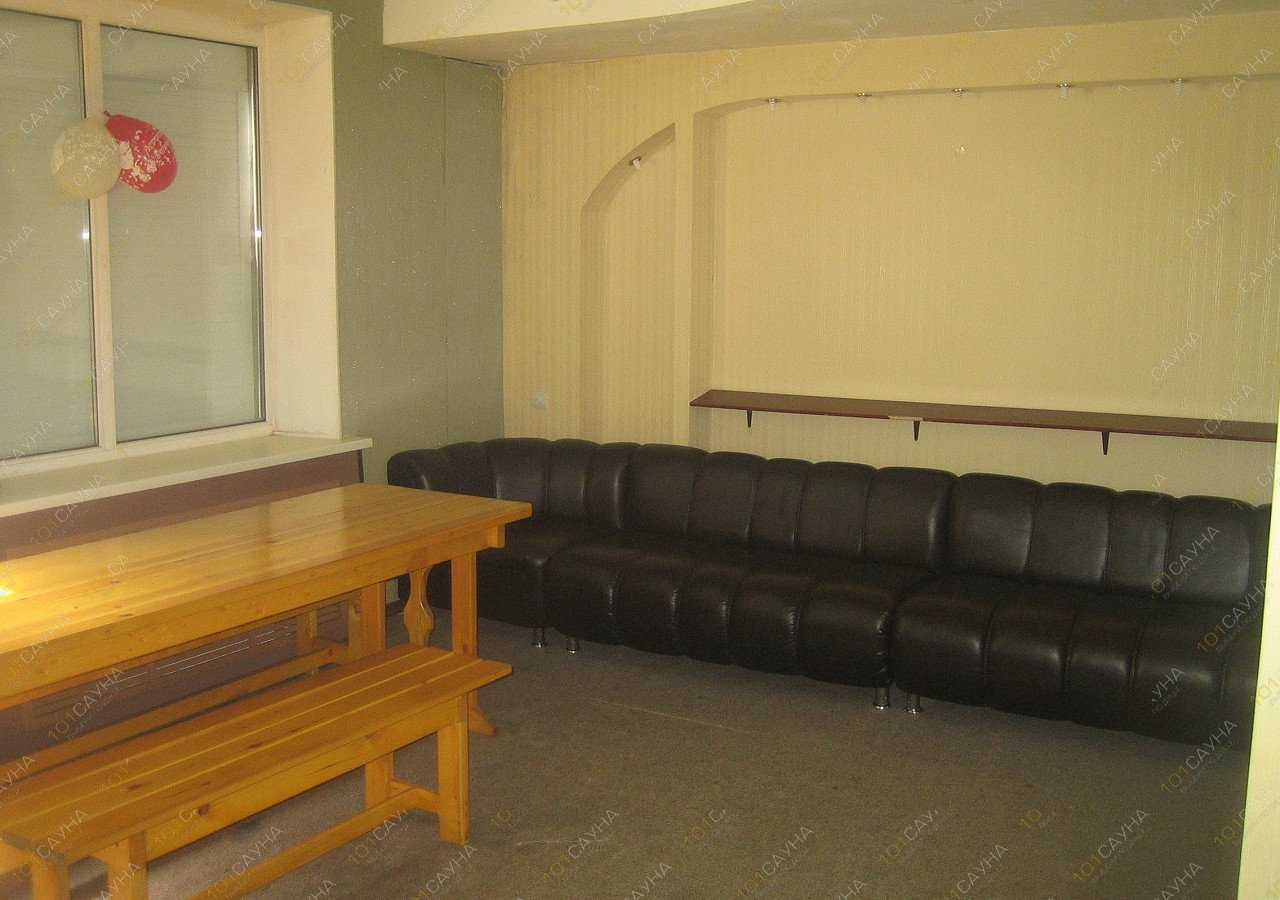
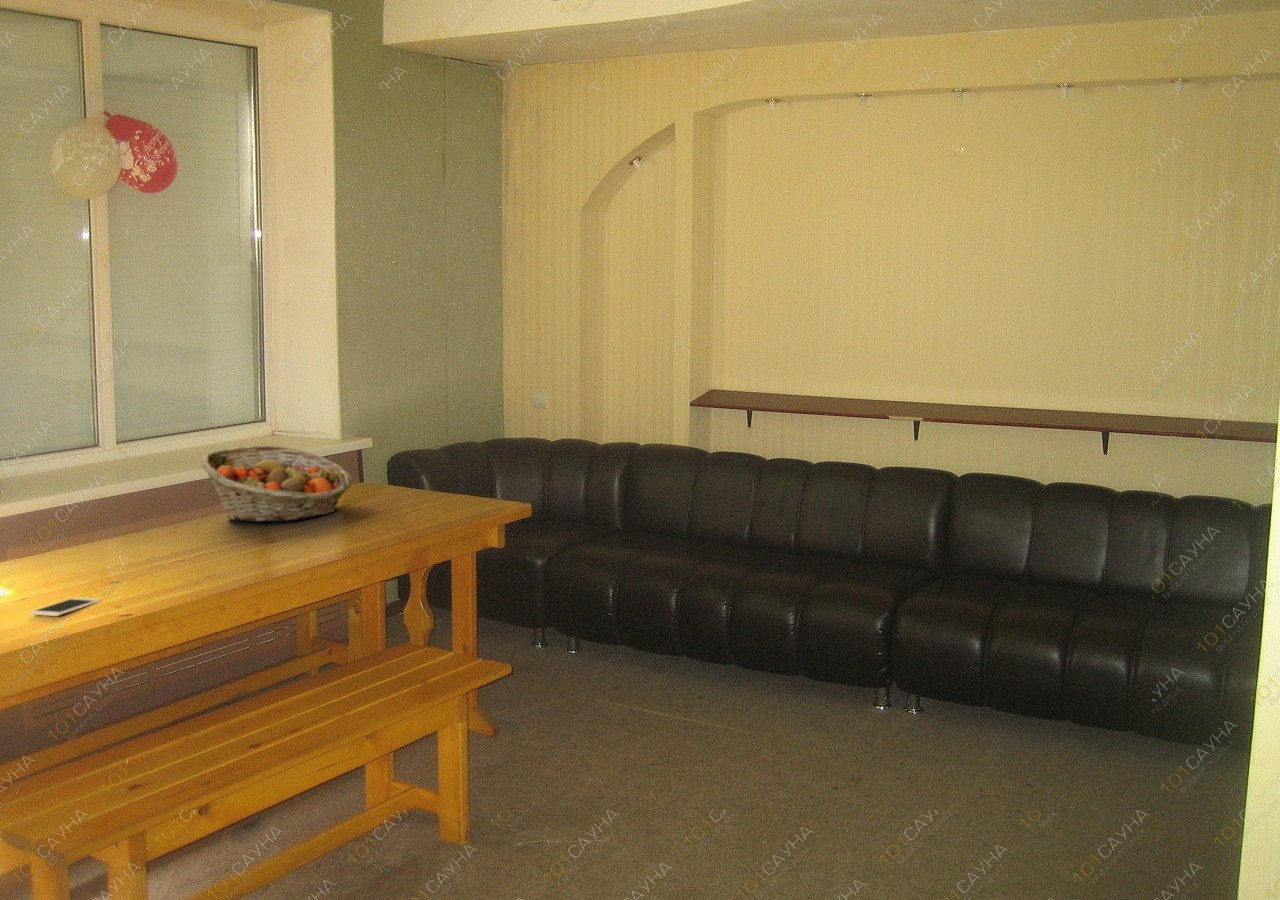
+ cell phone (66, 606)
+ fruit basket (277, 482)
